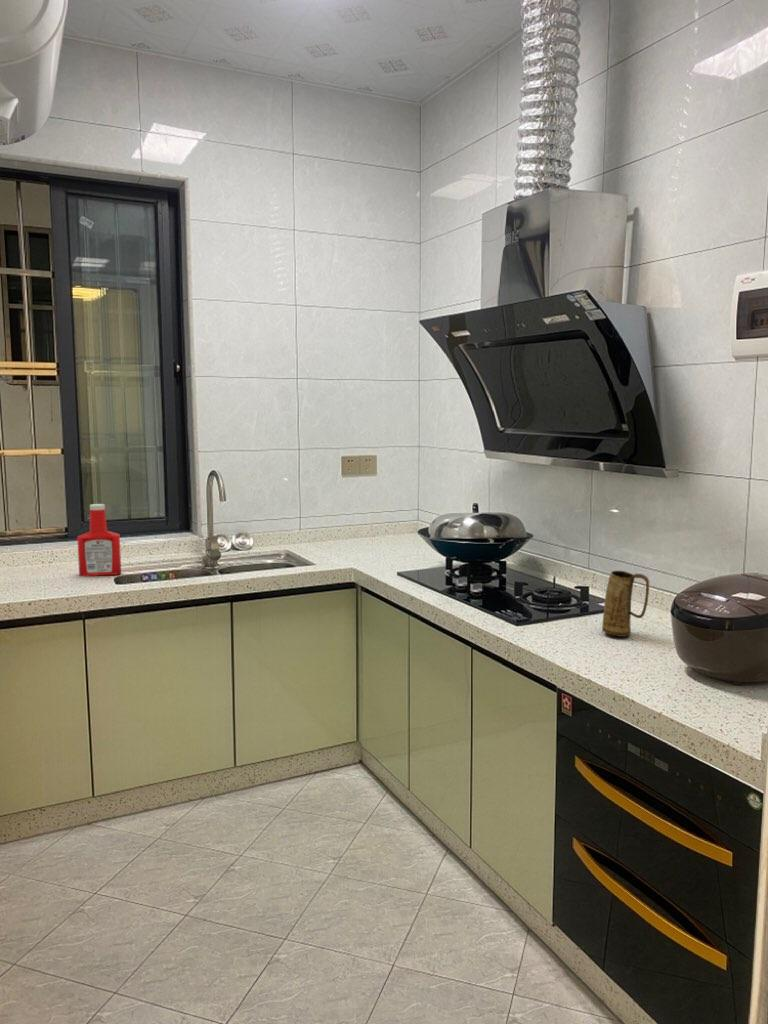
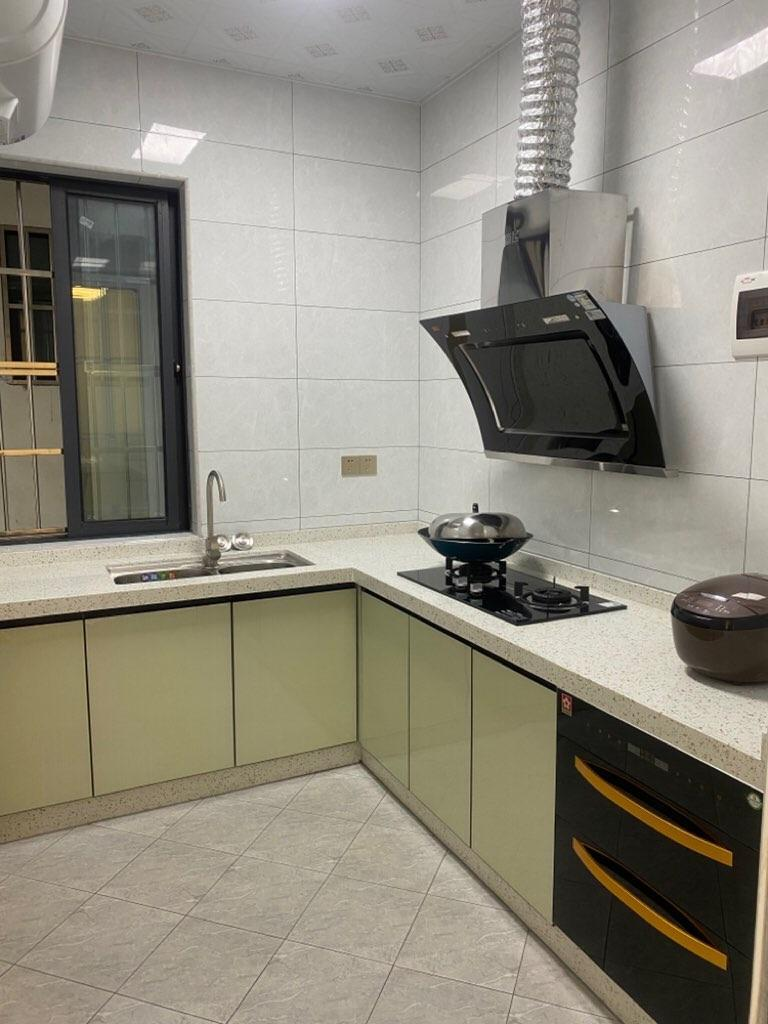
- mug (624, 604)
- soap bottle (98, 539)
